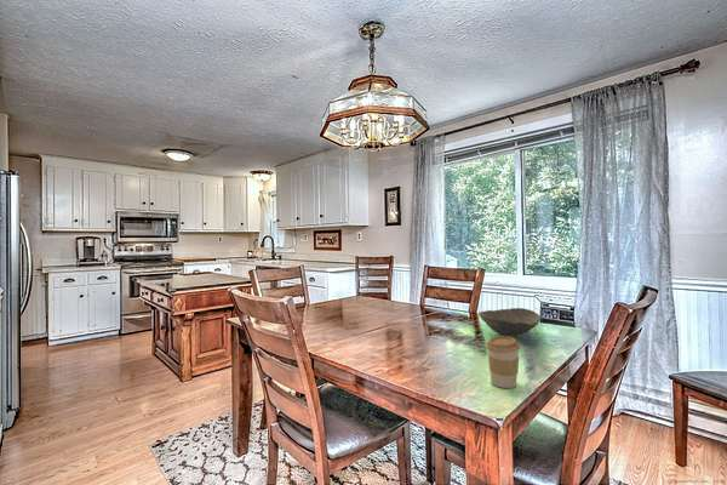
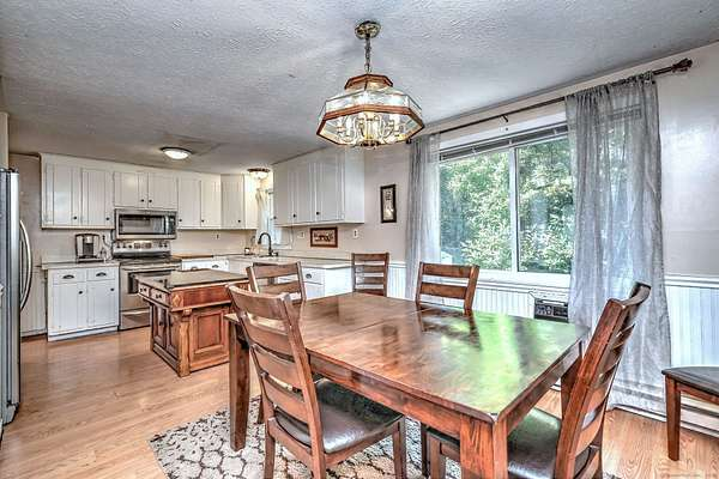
- bowl (508, 323)
- coffee cup (503, 360)
